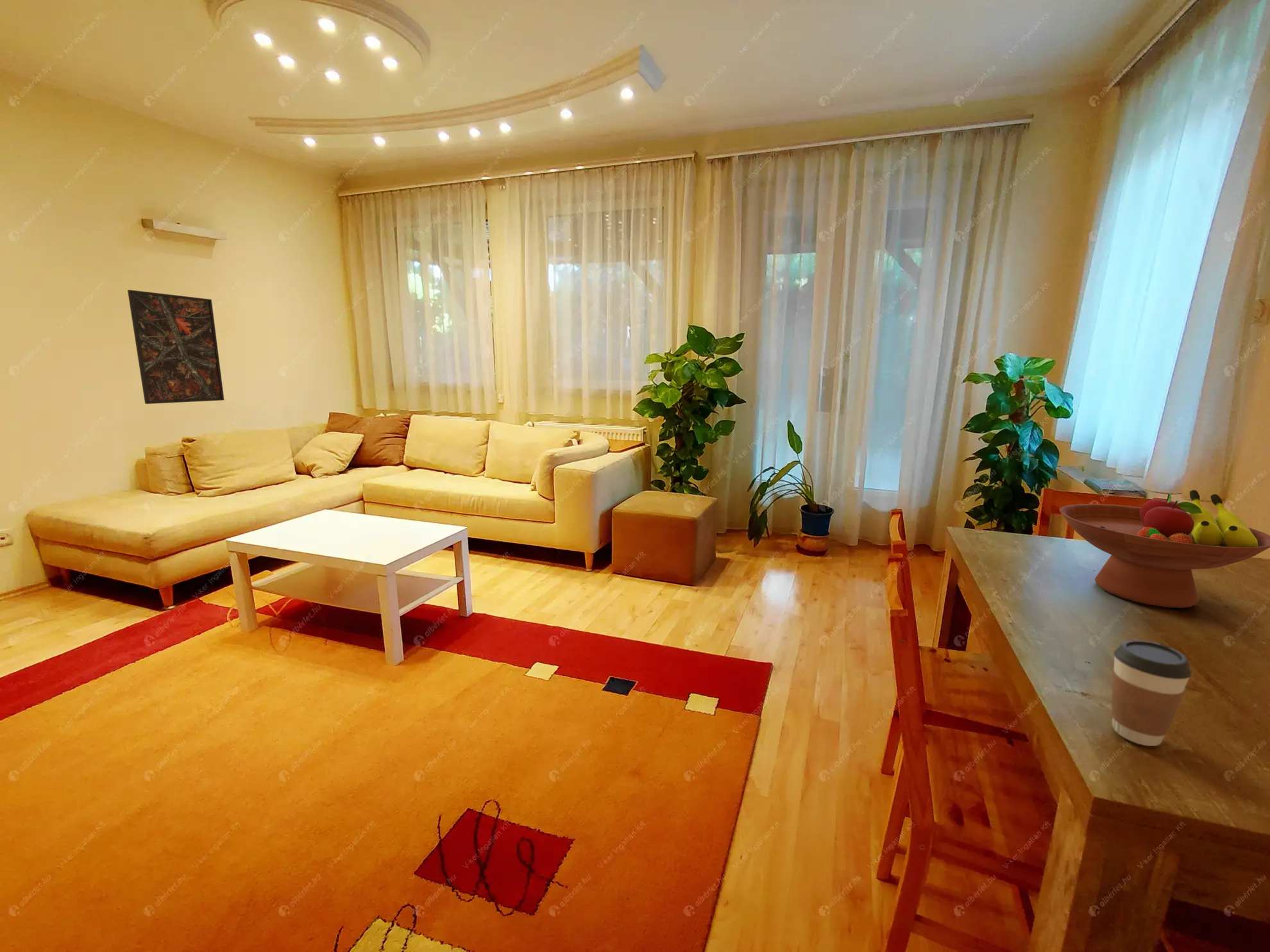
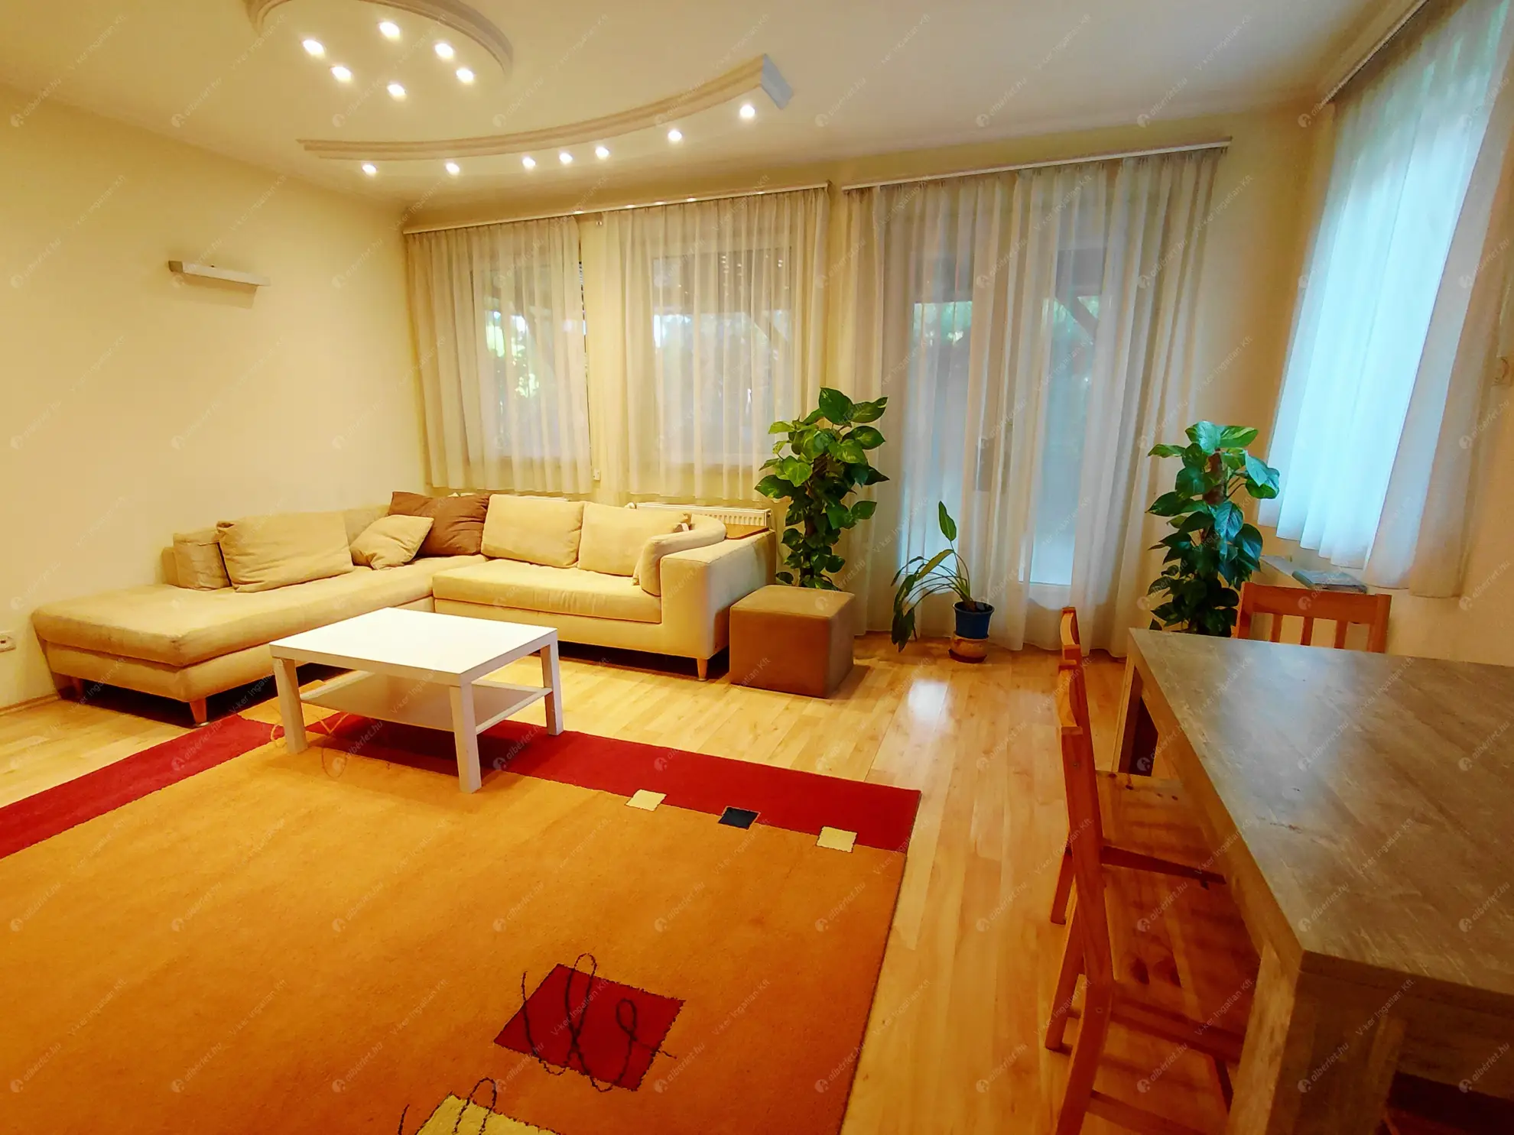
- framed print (180, 349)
- fruit bowl (1153, 544)
- coffee cup (1144, 694)
